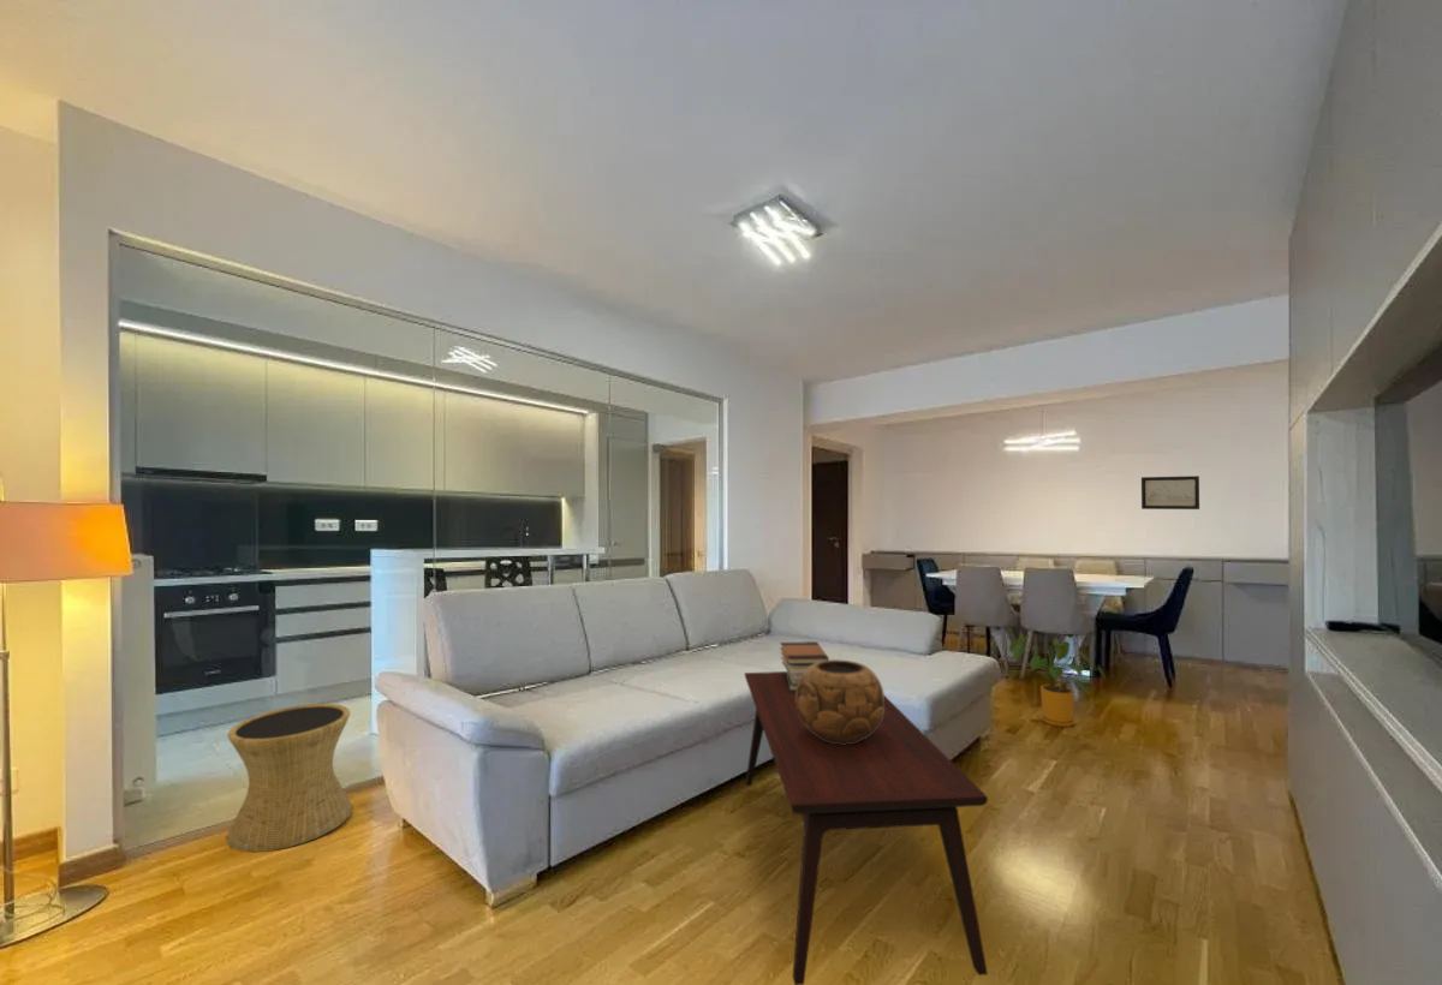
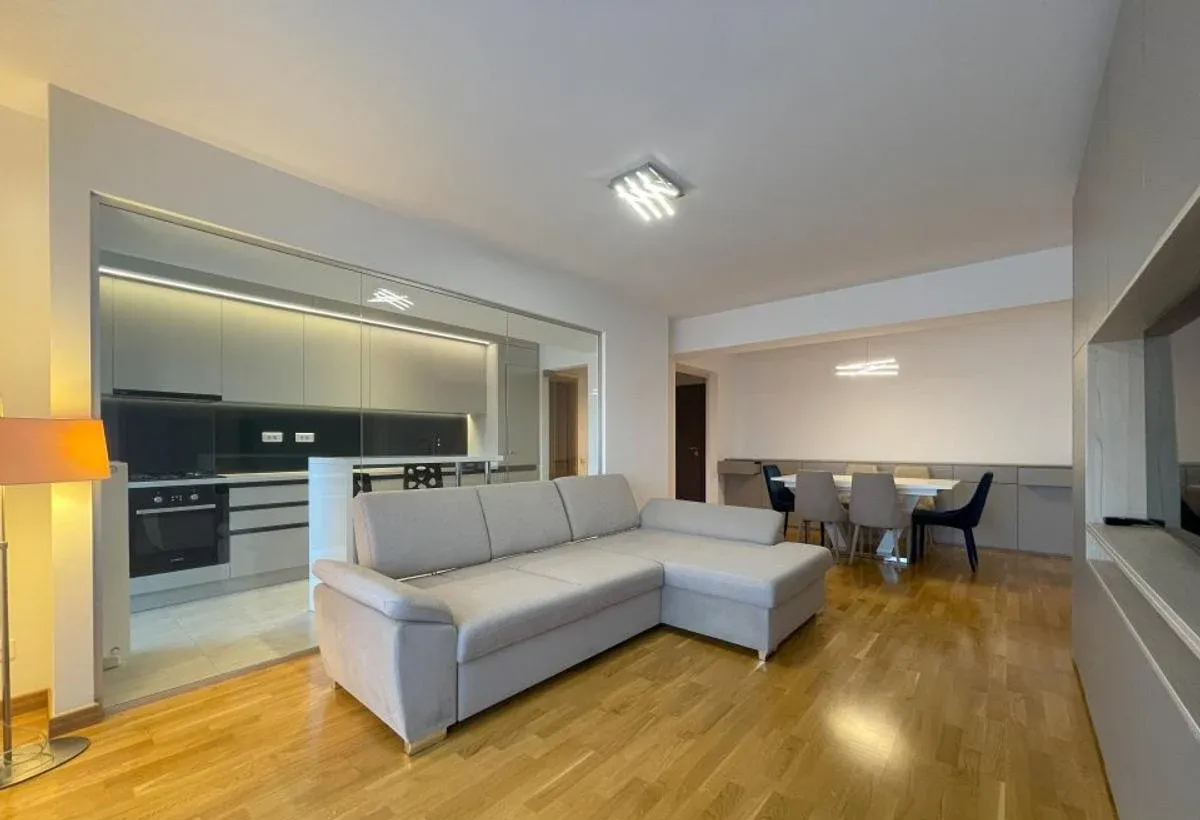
- side table (292, 771)
- coffee table (834, 788)
- wall art (1169, 492)
- book stack (804, 664)
- house plant (1054, 680)
- decorative bowl (840, 699)
